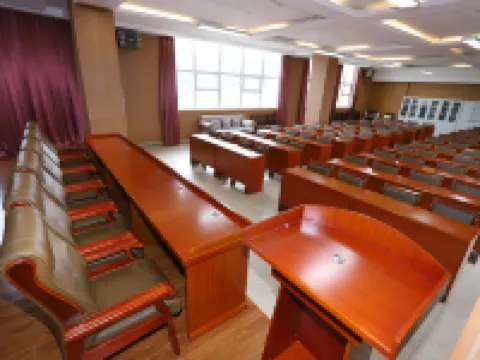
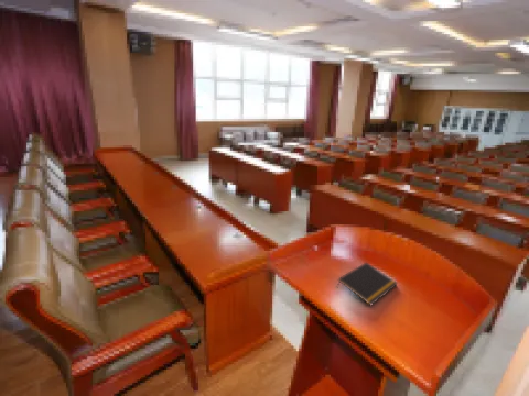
+ notepad (368, 282)
